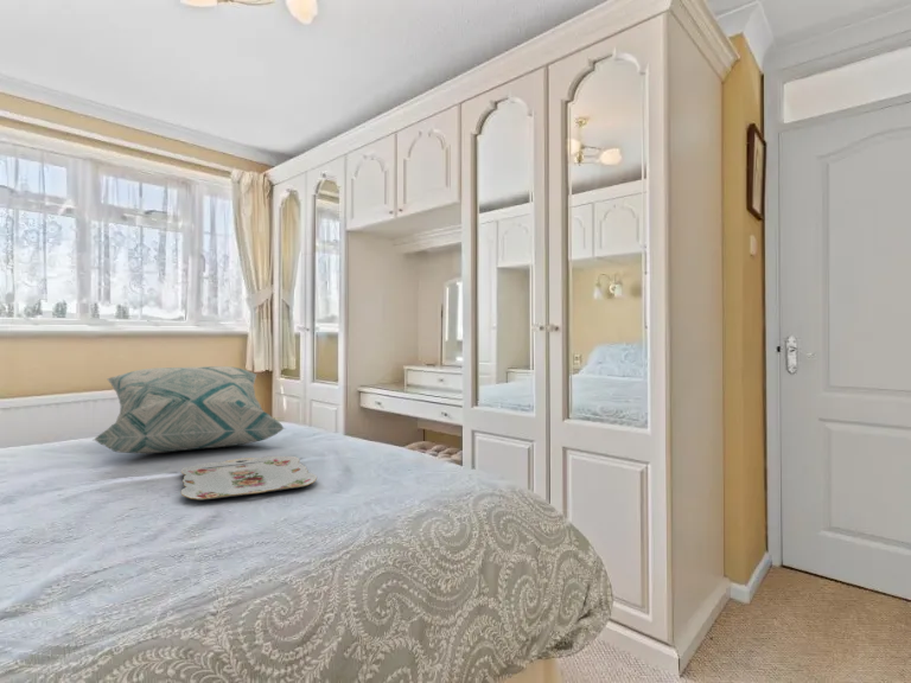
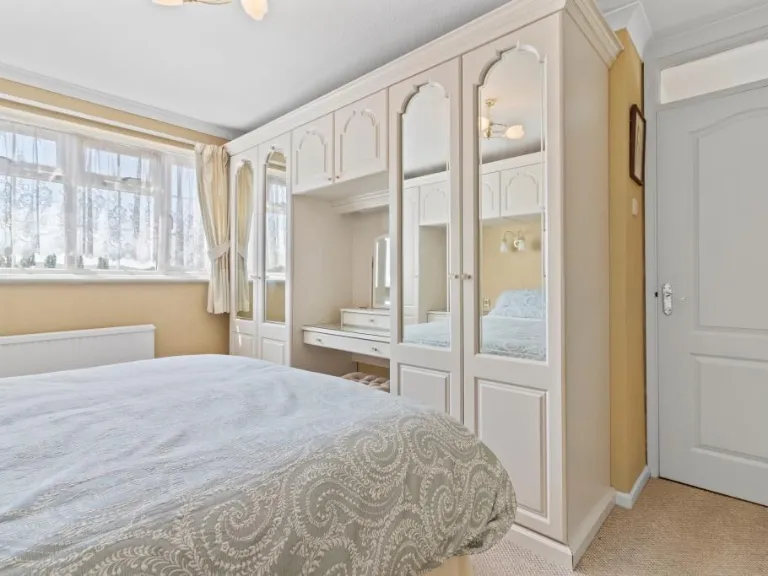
- serving tray (247, 475)
- decorative pillow (191, 406)
